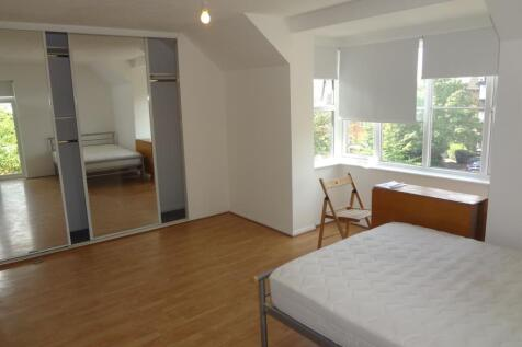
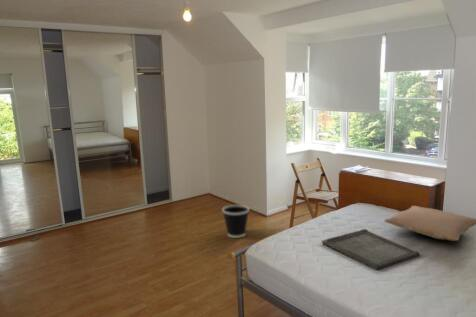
+ wastebasket (236, 221)
+ pillow (432, 222)
+ serving tray (368, 247)
